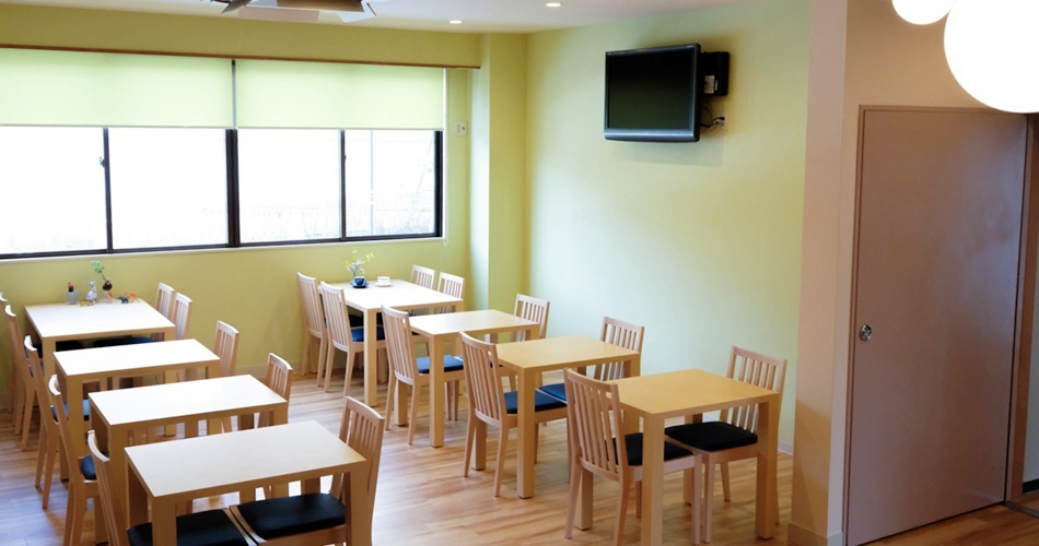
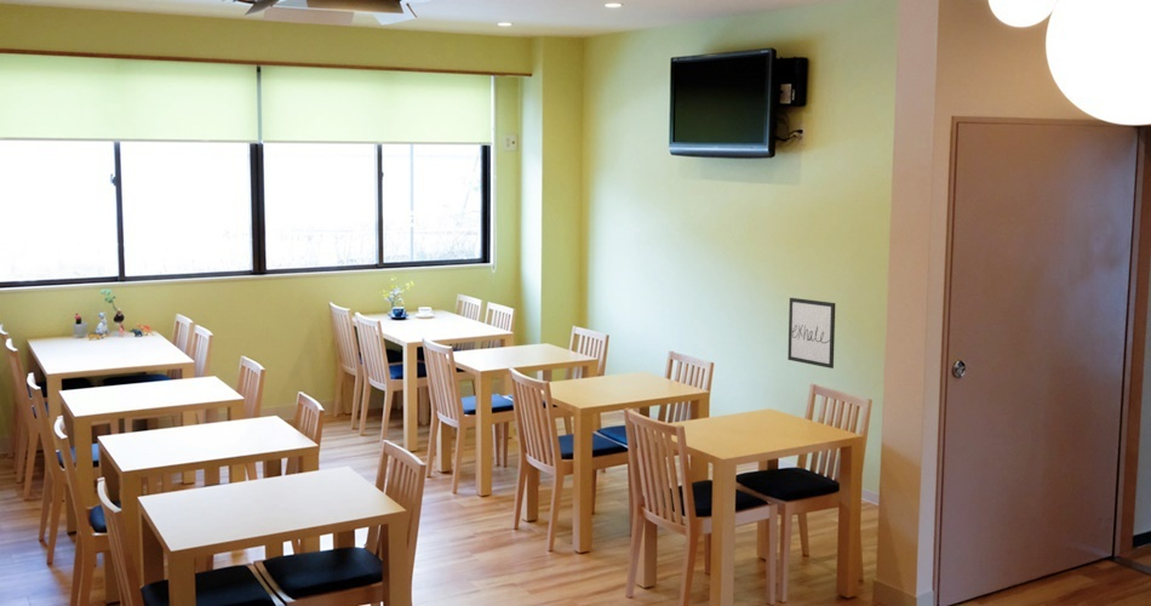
+ wall art (811, 332)
